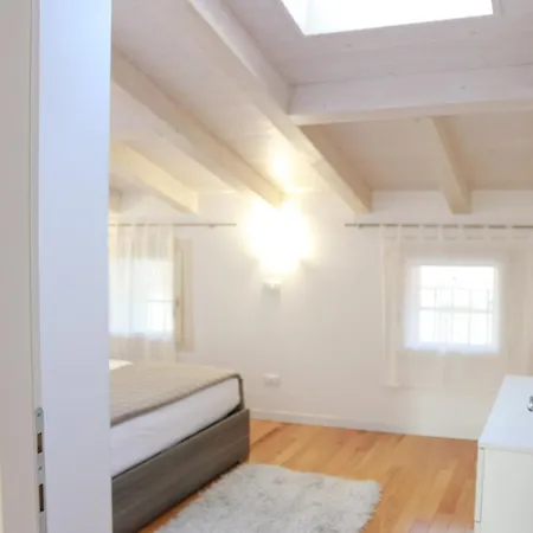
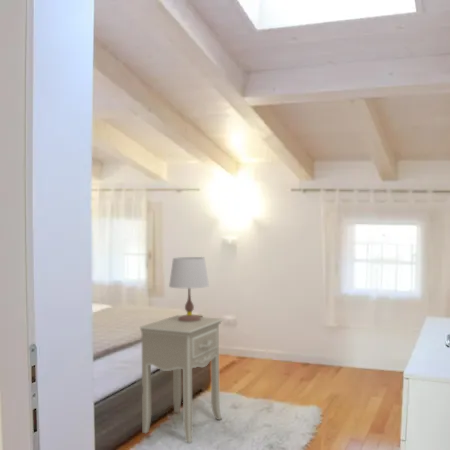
+ nightstand (184, 374)
+ table lamp (189, 288)
